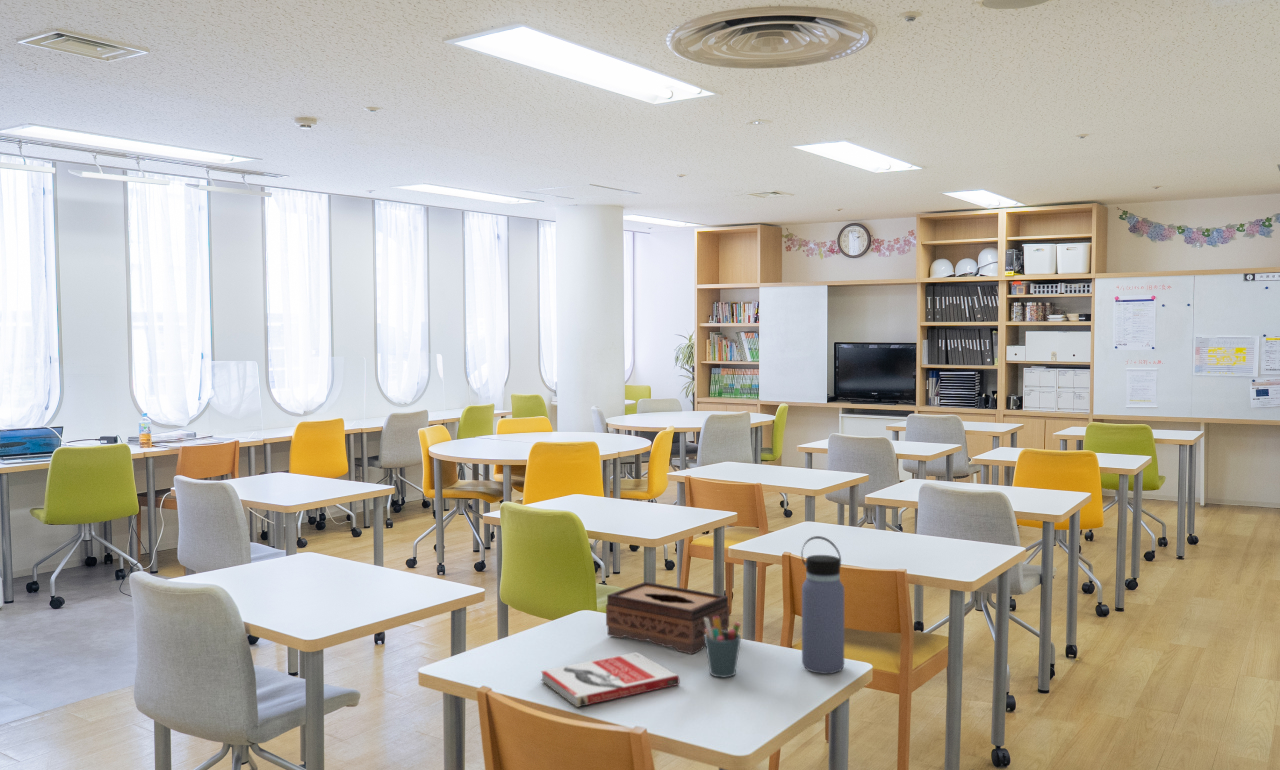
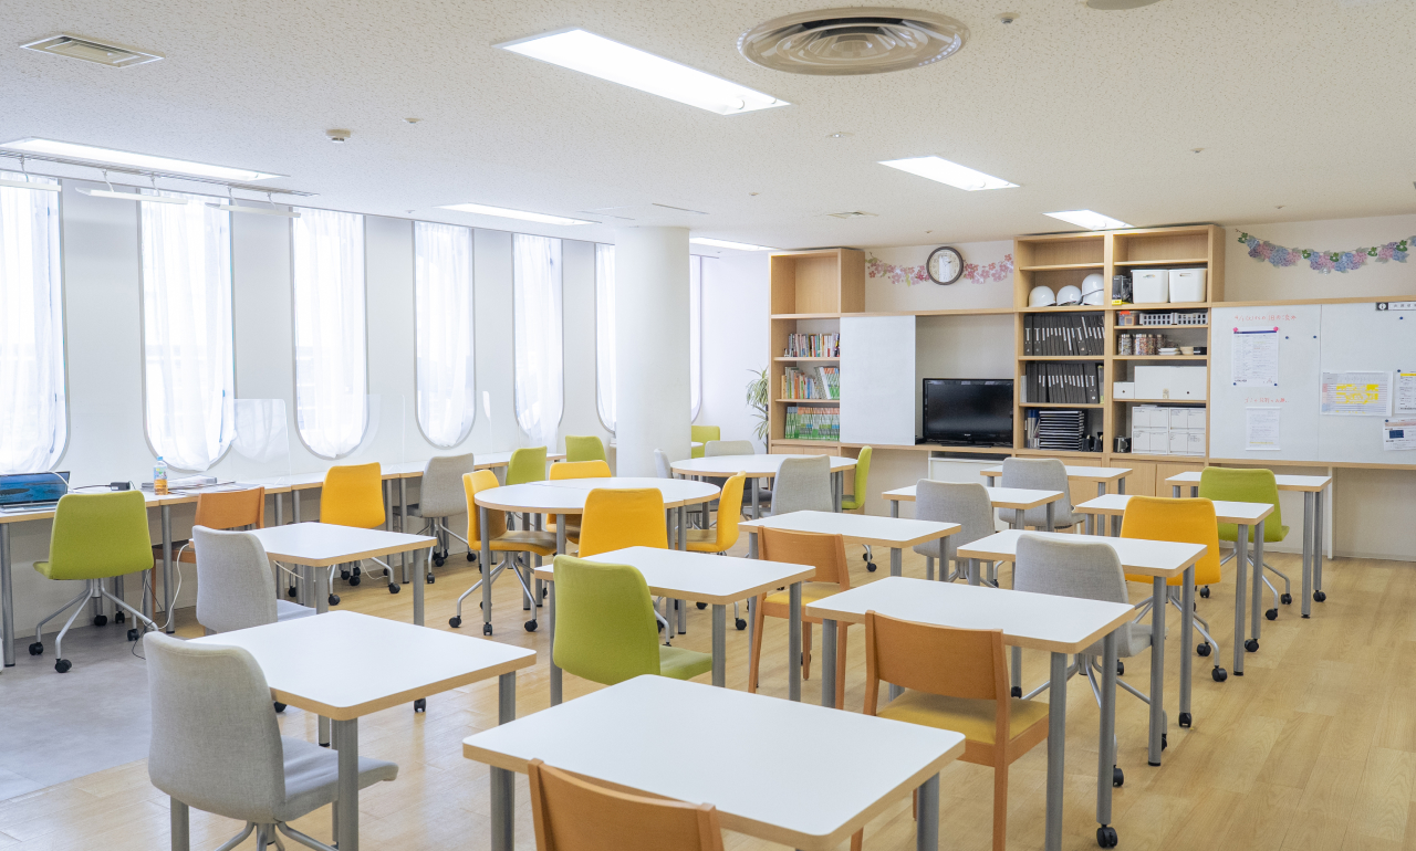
- book (609, 678)
- tissue box (667, 615)
- water bottle (822, 603)
- pen holder (722, 644)
